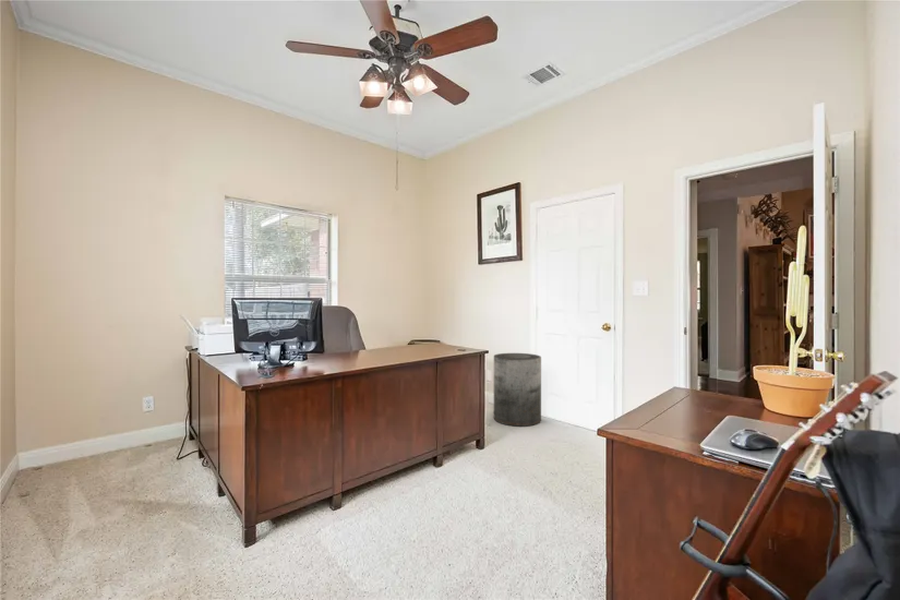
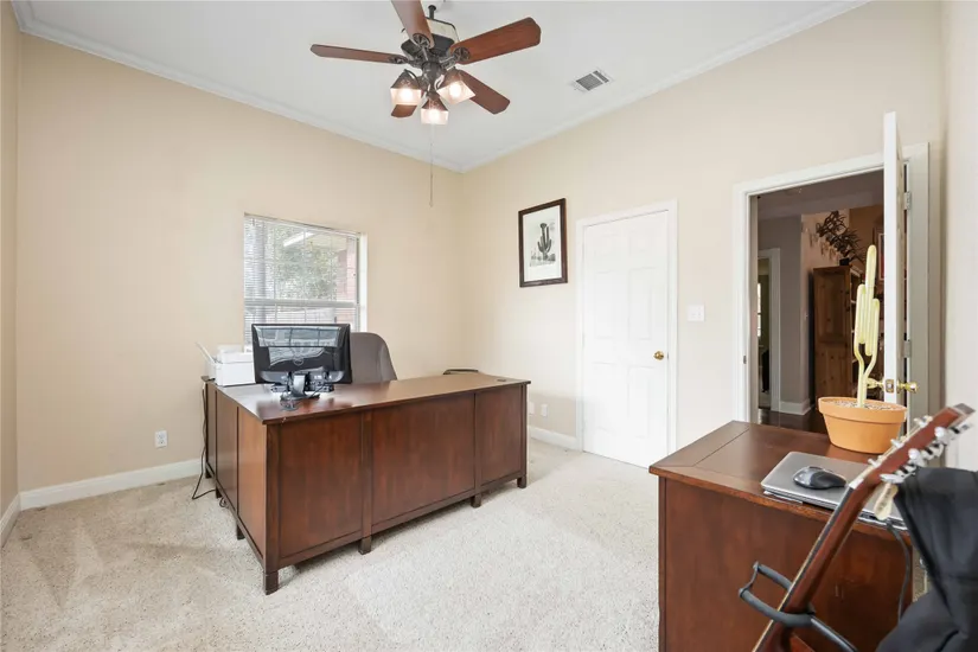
- trash can (517, 387)
